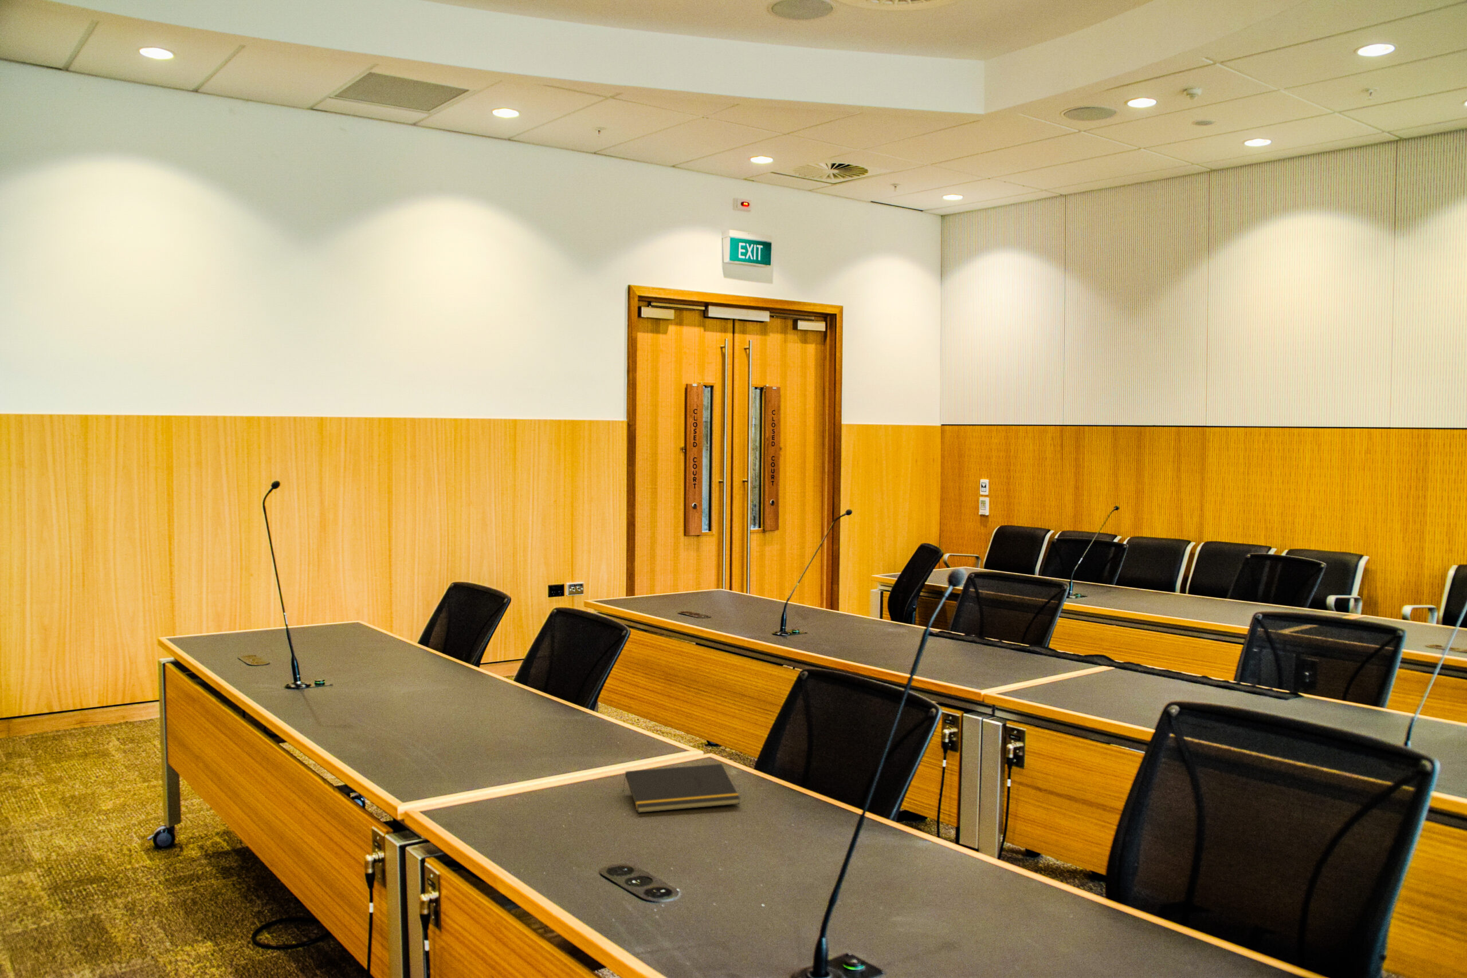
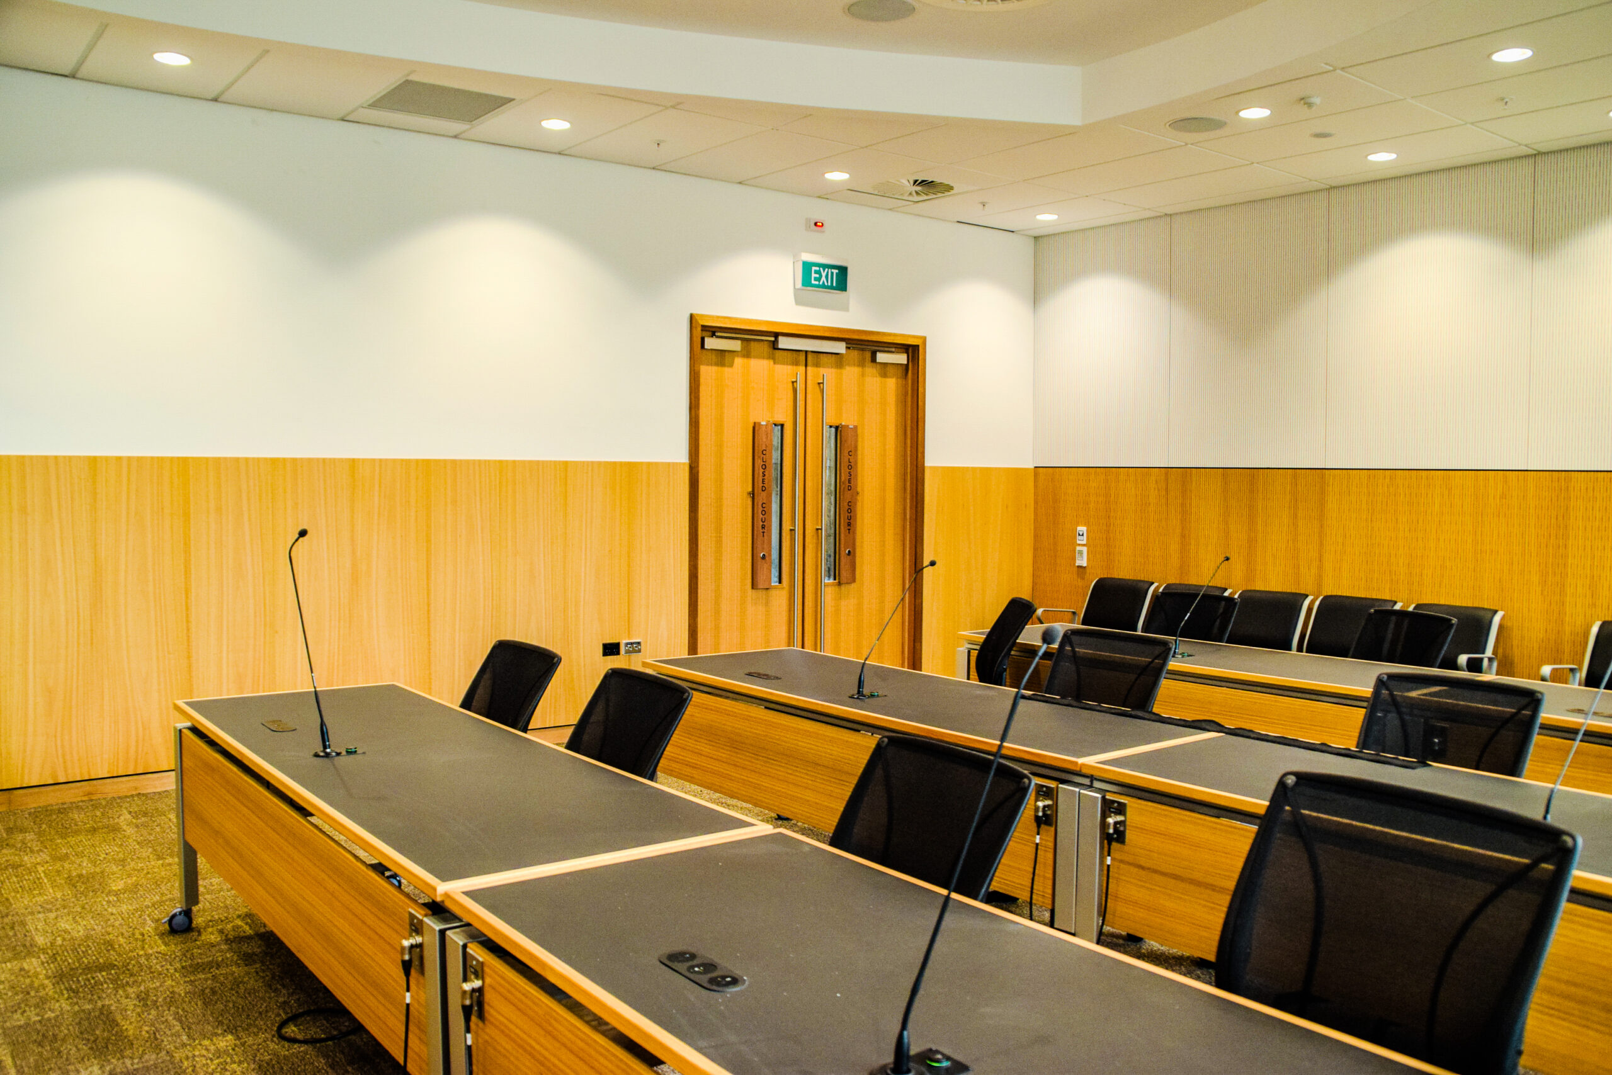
- notepad (682, 787)
